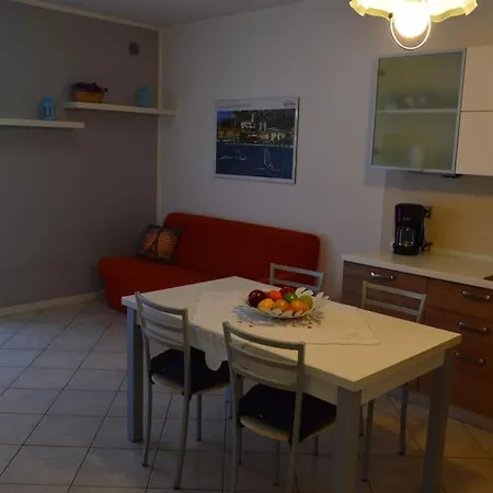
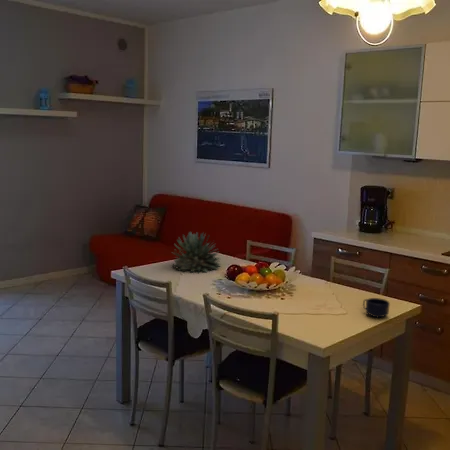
+ succulent plant (198, 249)
+ mug (375, 307)
